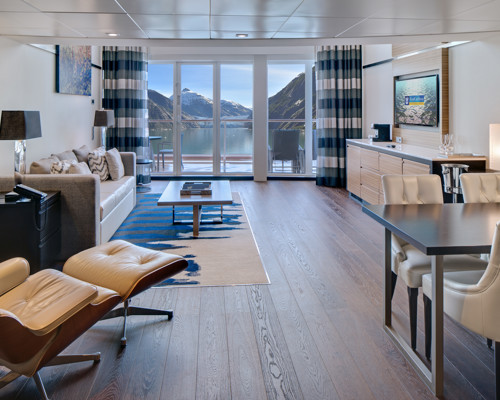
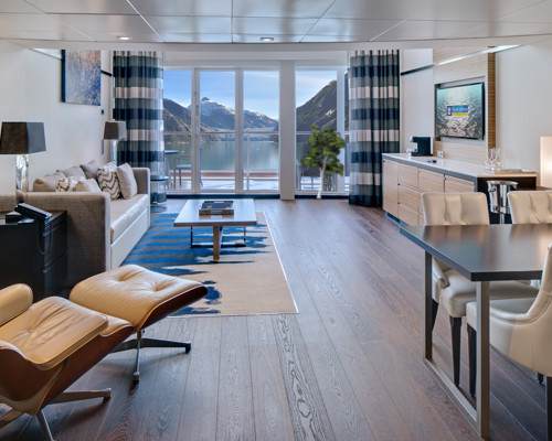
+ indoor plant (322, 161)
